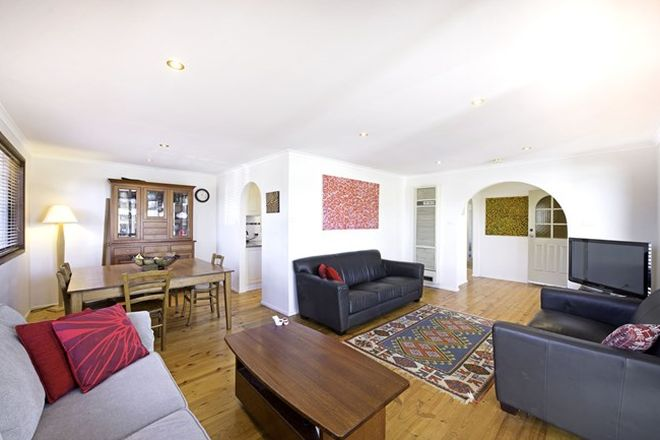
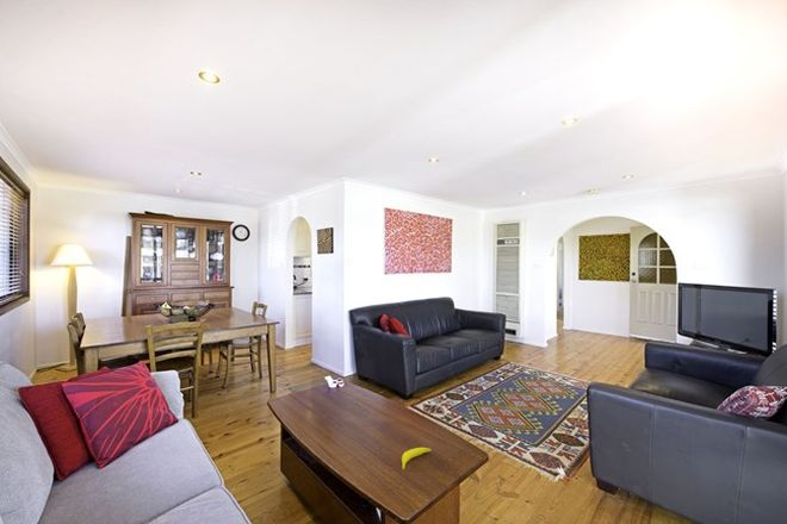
+ banana (416, 454)
